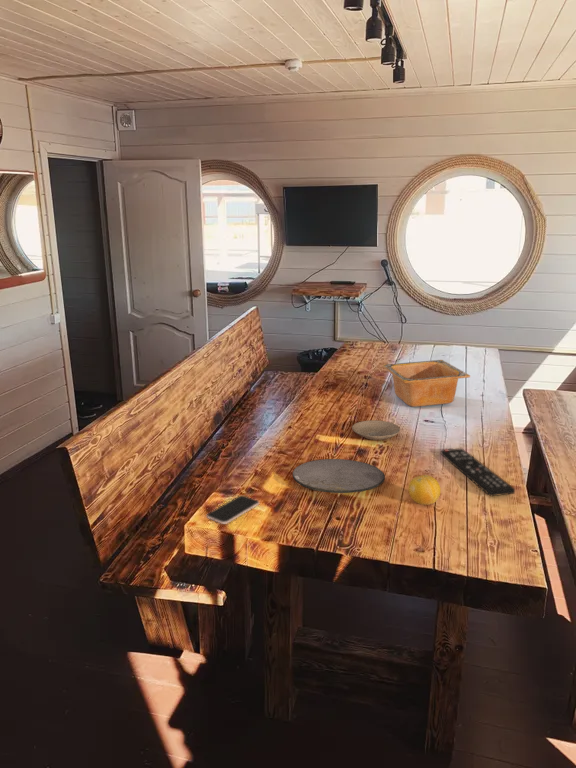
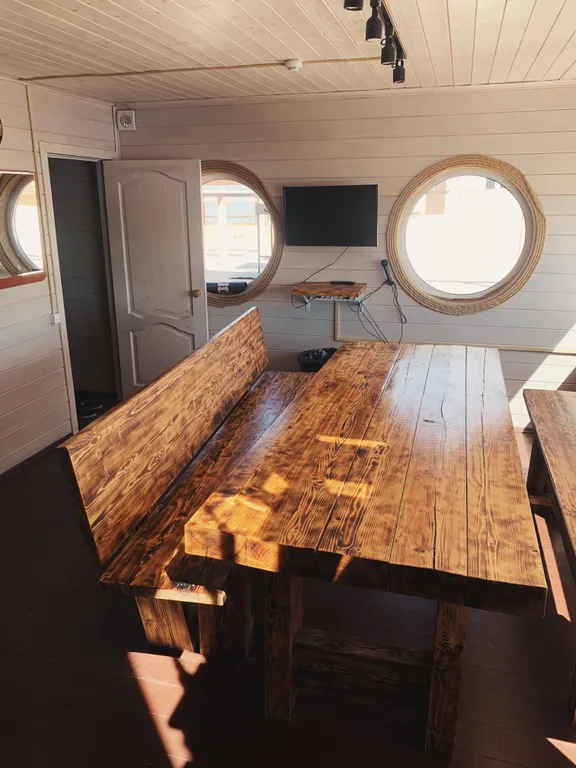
- plate (375, 431)
- plate (338, 474)
- remote control (474, 469)
- smartphone (233, 509)
- fruit (424, 489)
- serving bowl (423, 384)
